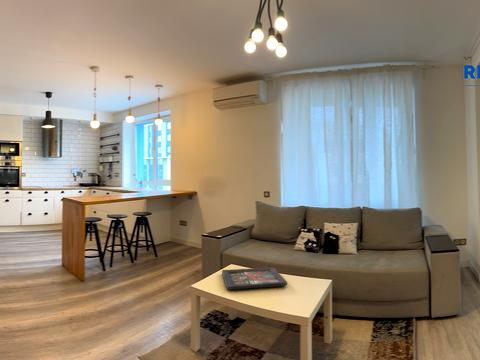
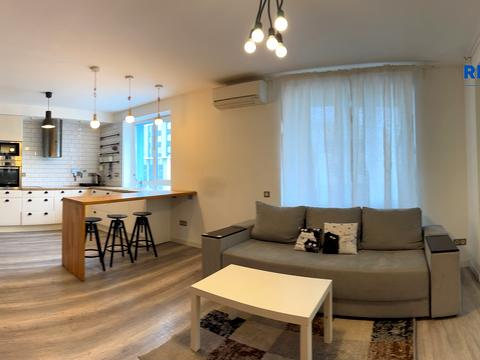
- decorative tray (252, 277)
